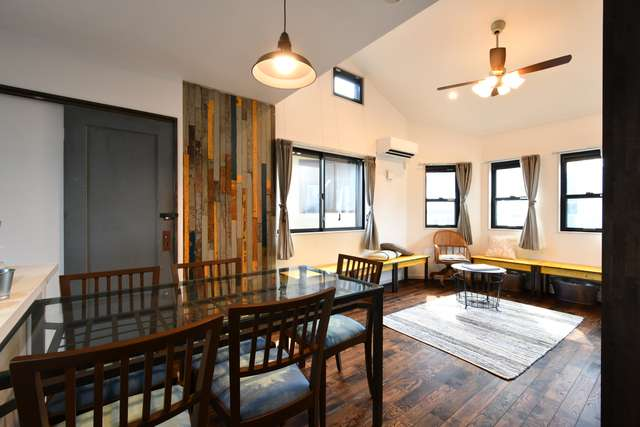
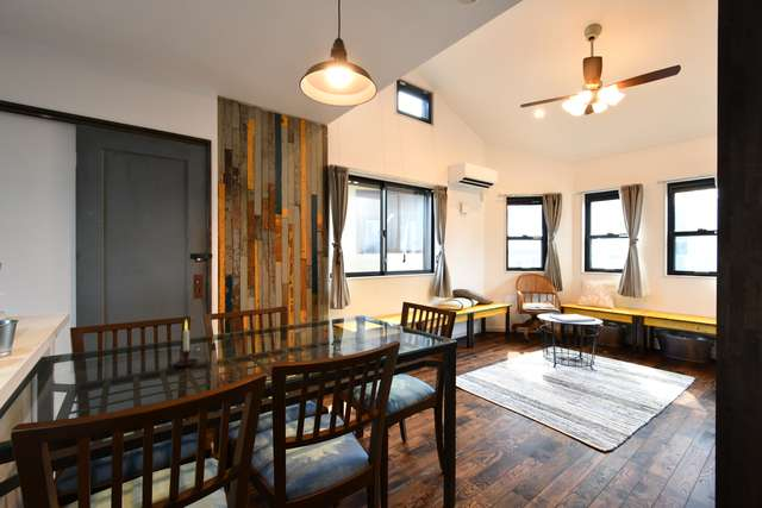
+ candle (185, 341)
